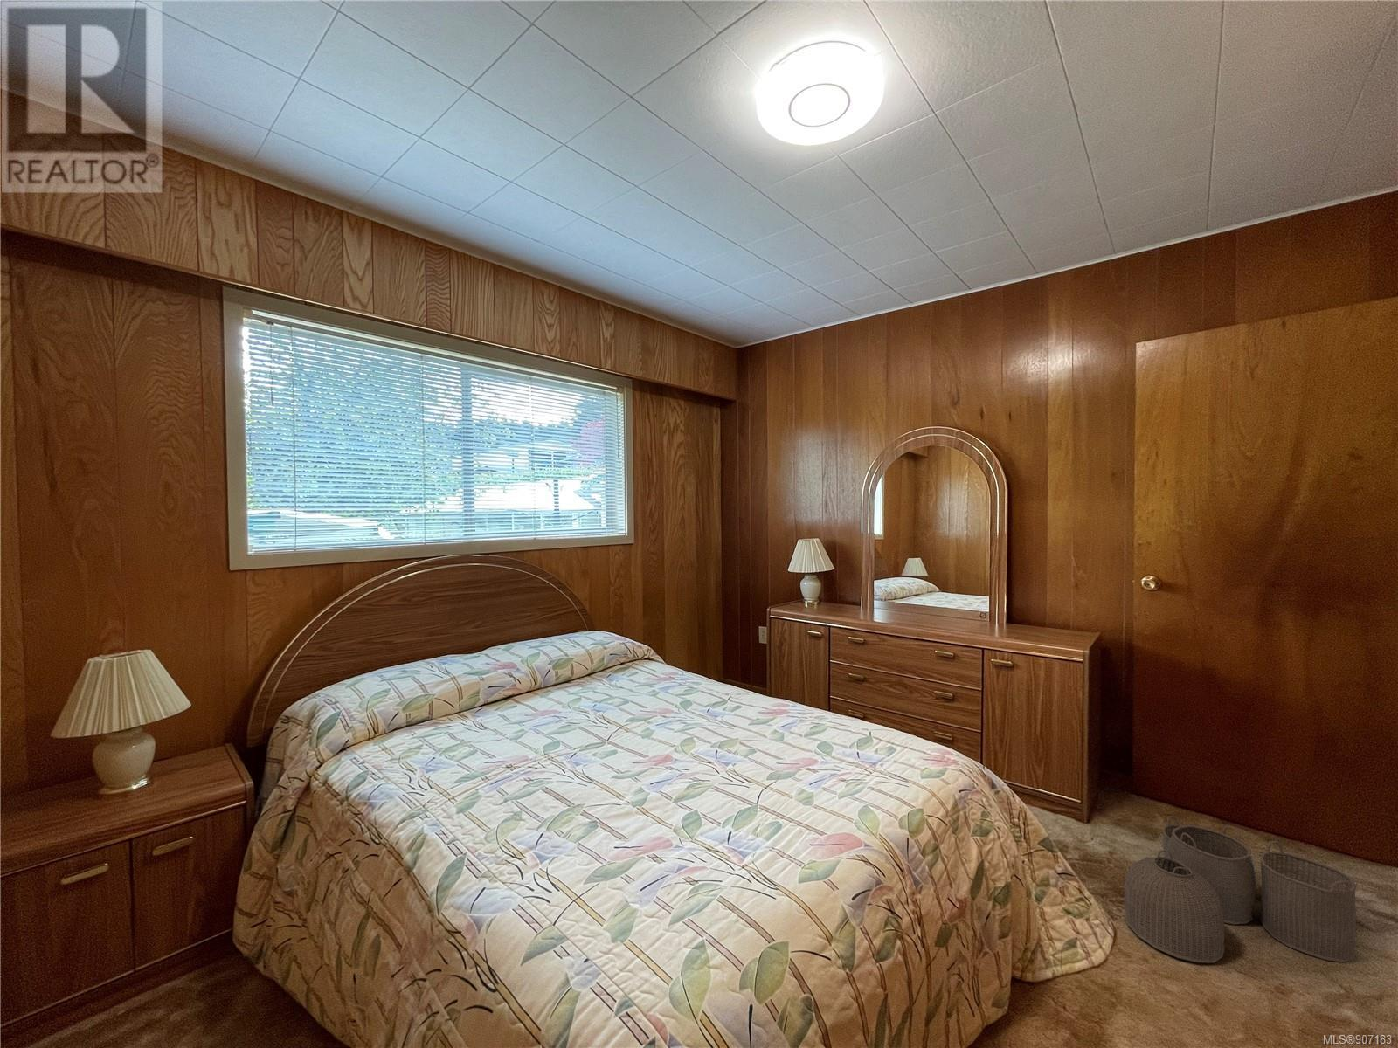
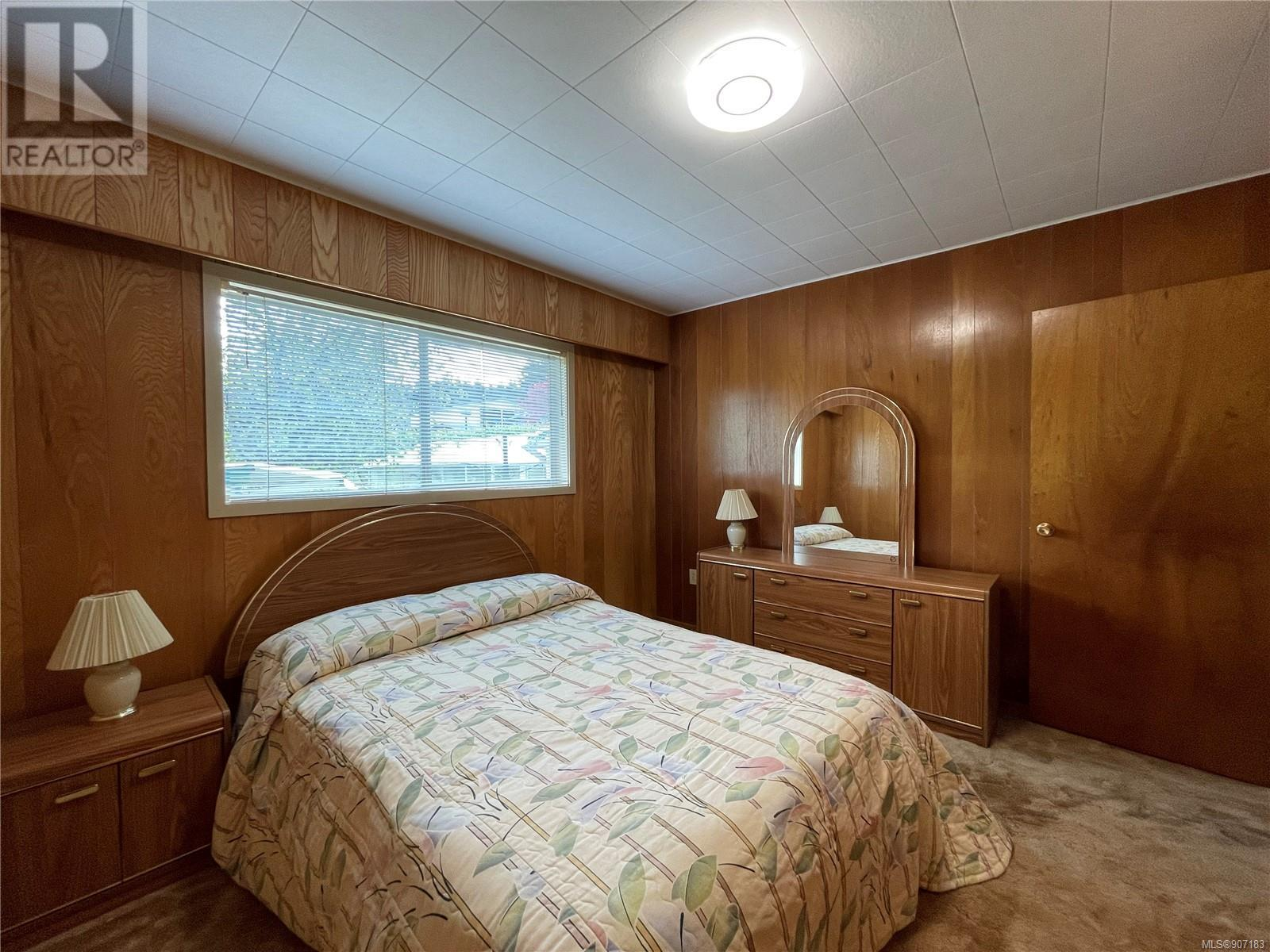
- woven basket (1201, 872)
